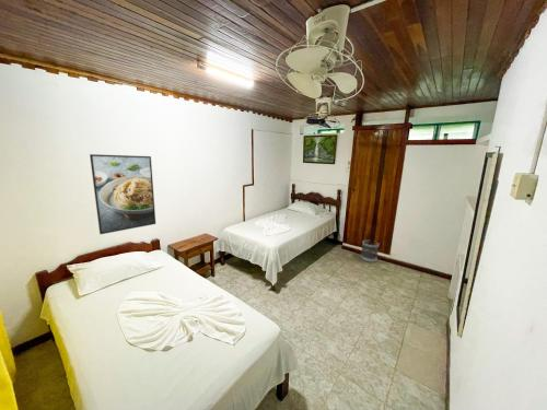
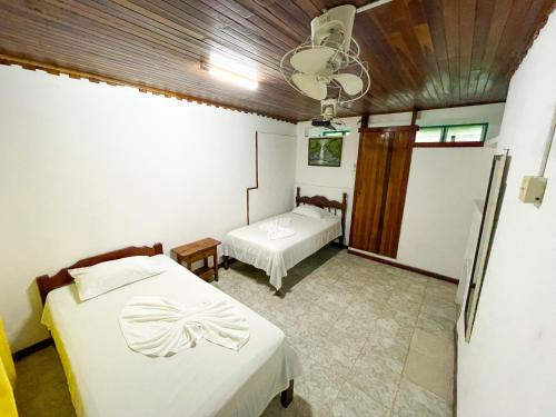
- wastebasket (369, 250)
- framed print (126, 192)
